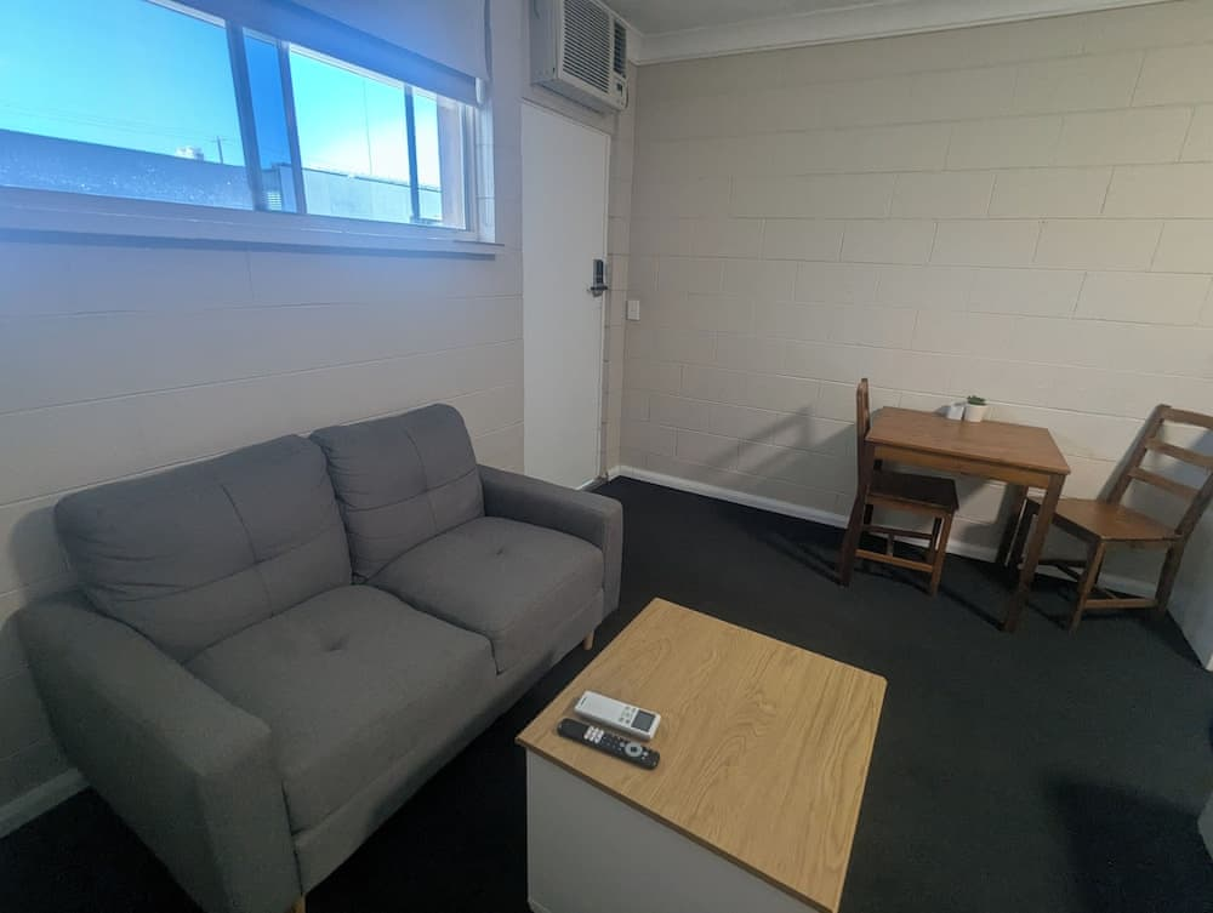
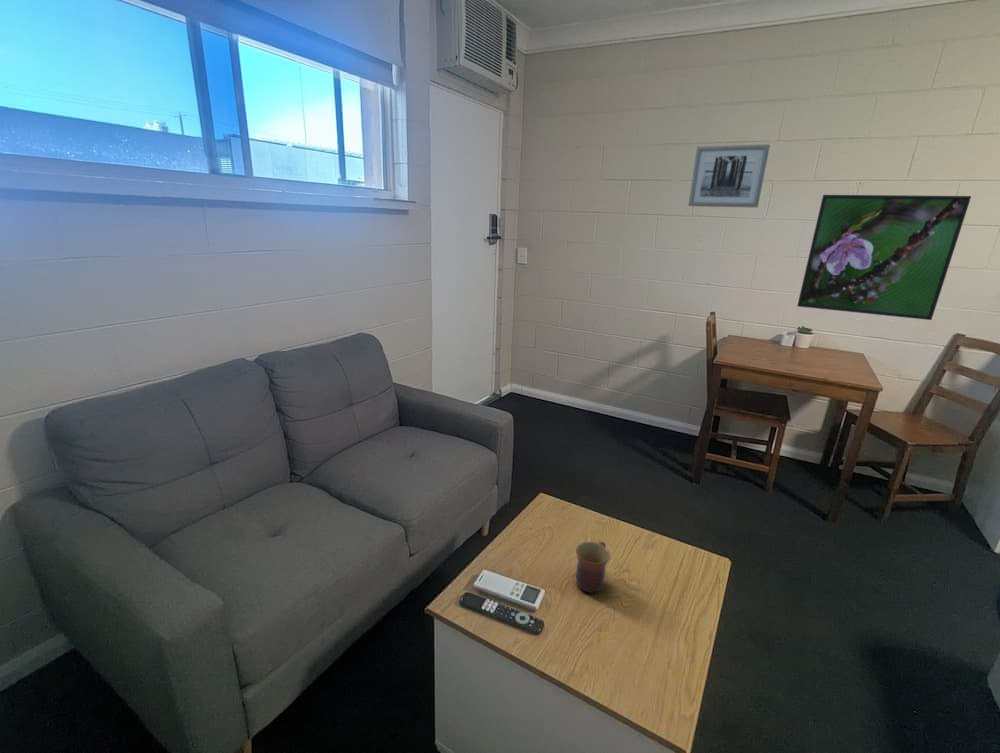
+ mug (593, 565)
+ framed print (876, 256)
+ wall art (727, 176)
